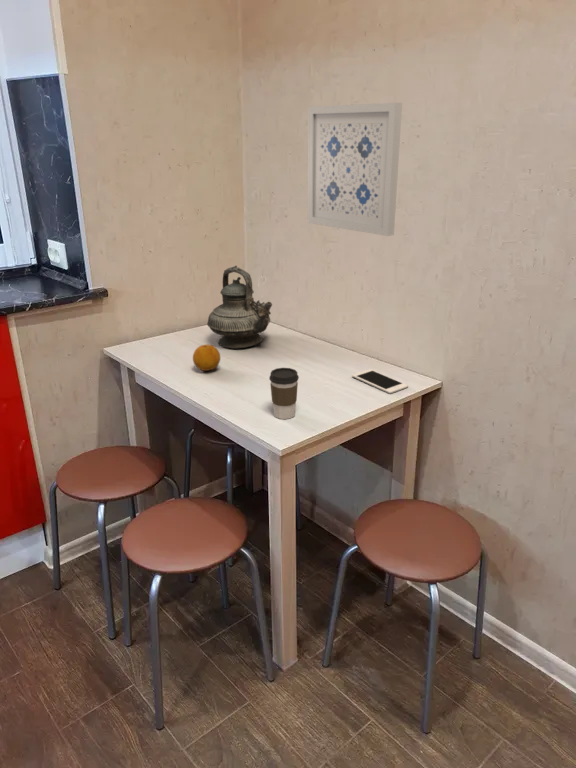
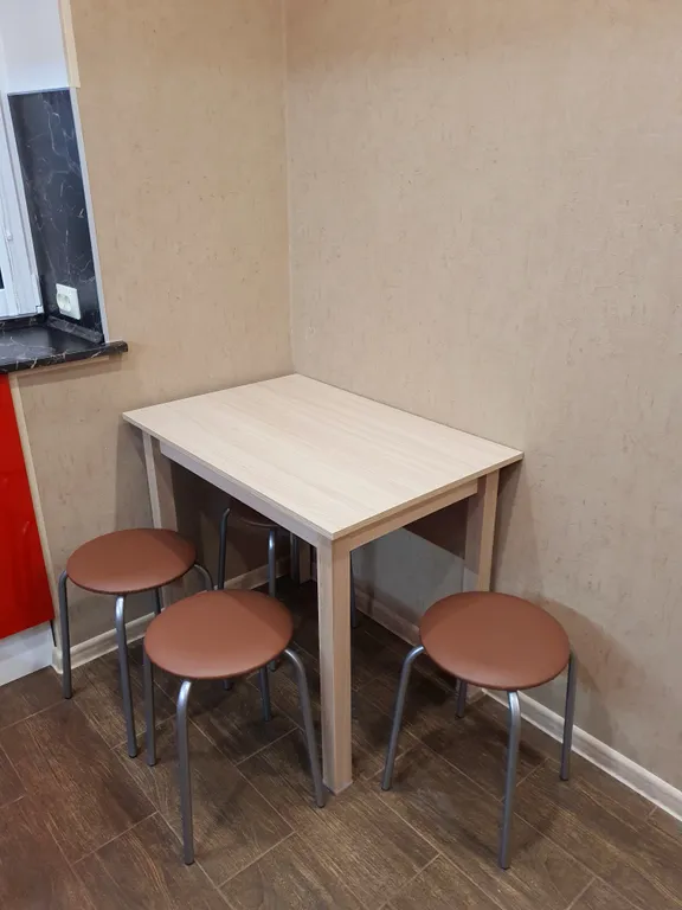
- fruit (206, 358)
- teapot (244, 307)
- wall art (349, 169)
- coffee cup (284, 393)
- cell phone (379, 380)
